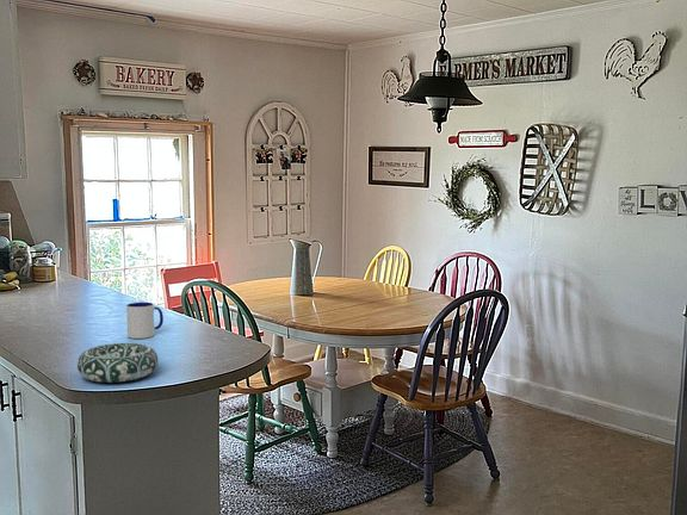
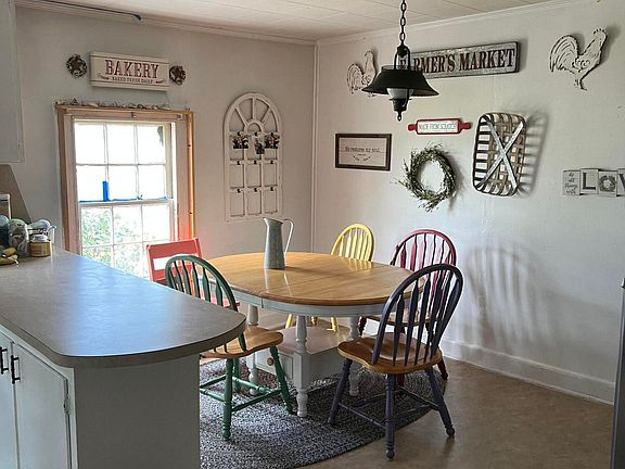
- mug (146, 318)
- decorative bowl (118, 362)
